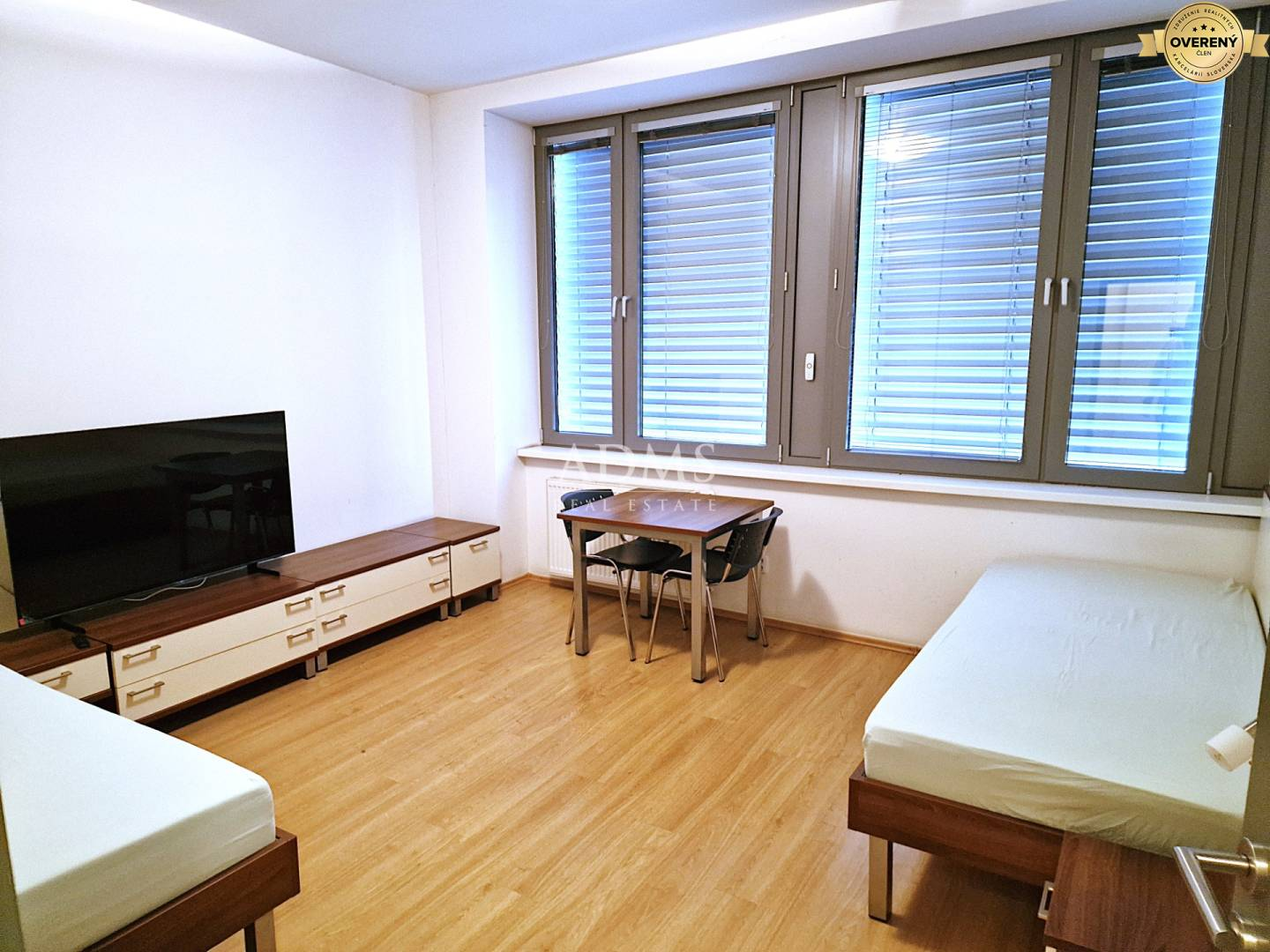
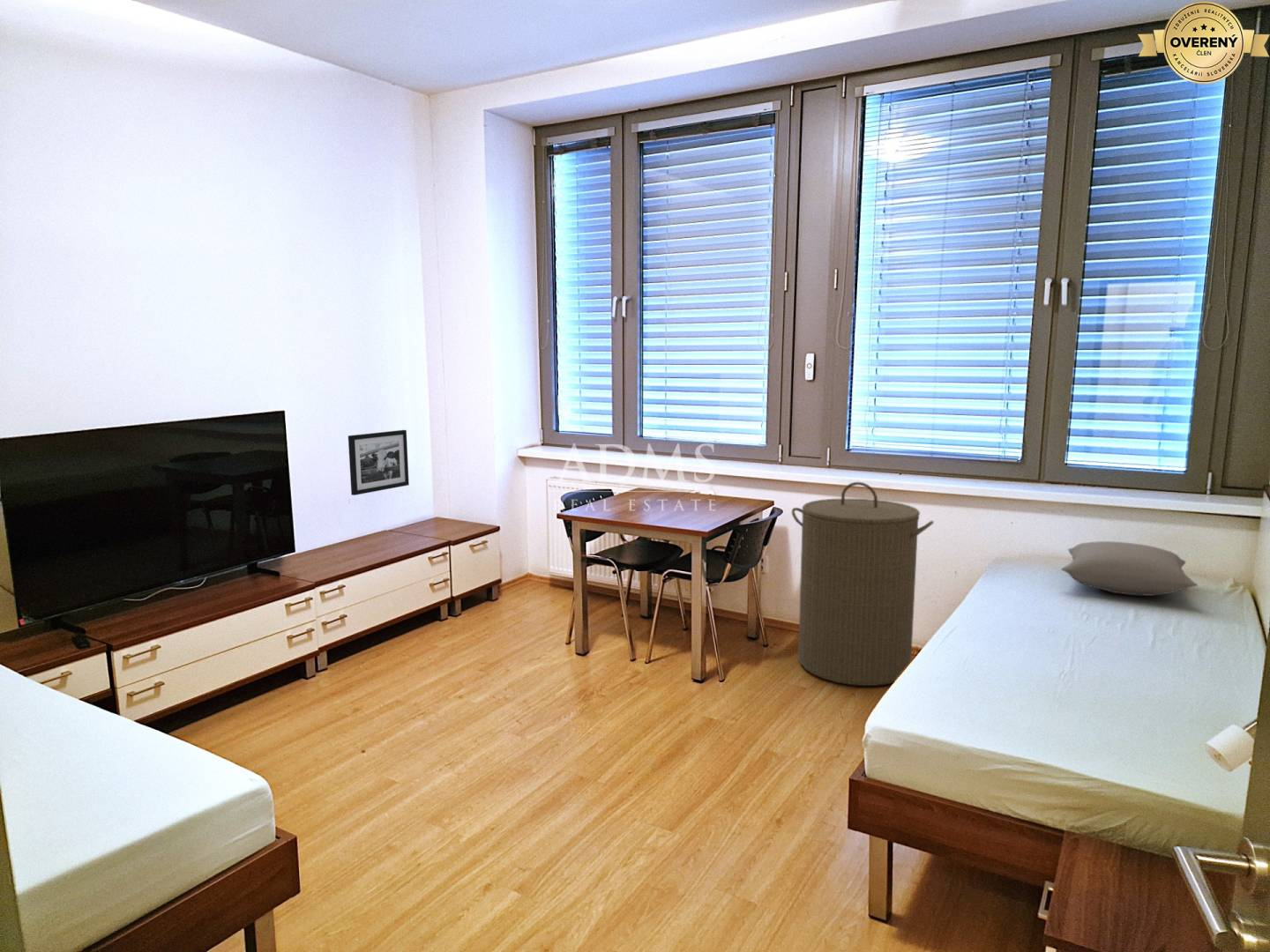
+ picture frame (379, 461)
+ laundry hamper (857, 575)
+ pillow (1125, 566)
